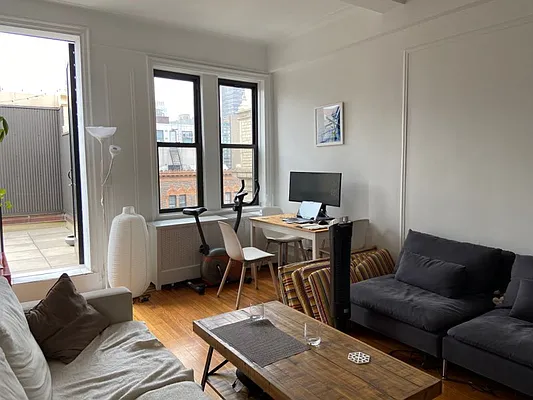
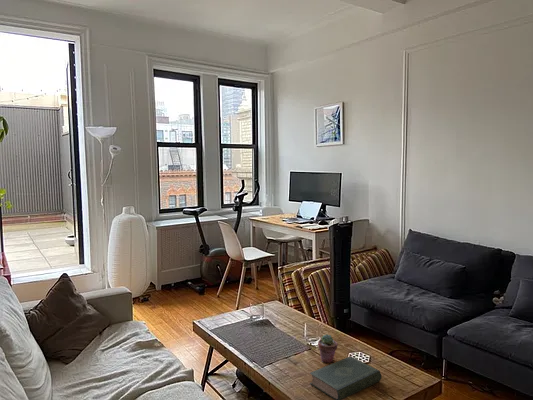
+ book (345, 377)
+ potted succulent (327, 347)
